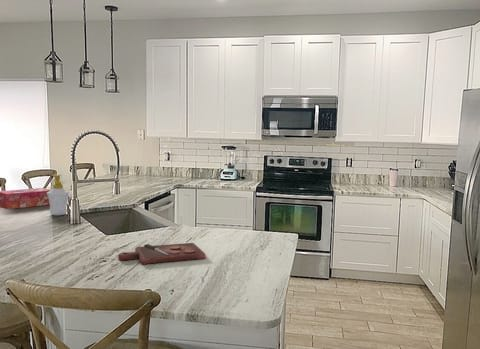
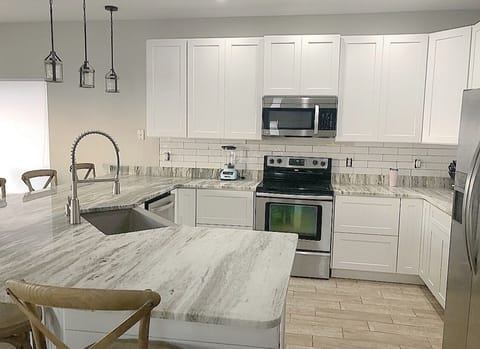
- cutting board (166, 252)
- tissue box (25, 197)
- soap bottle (58, 194)
